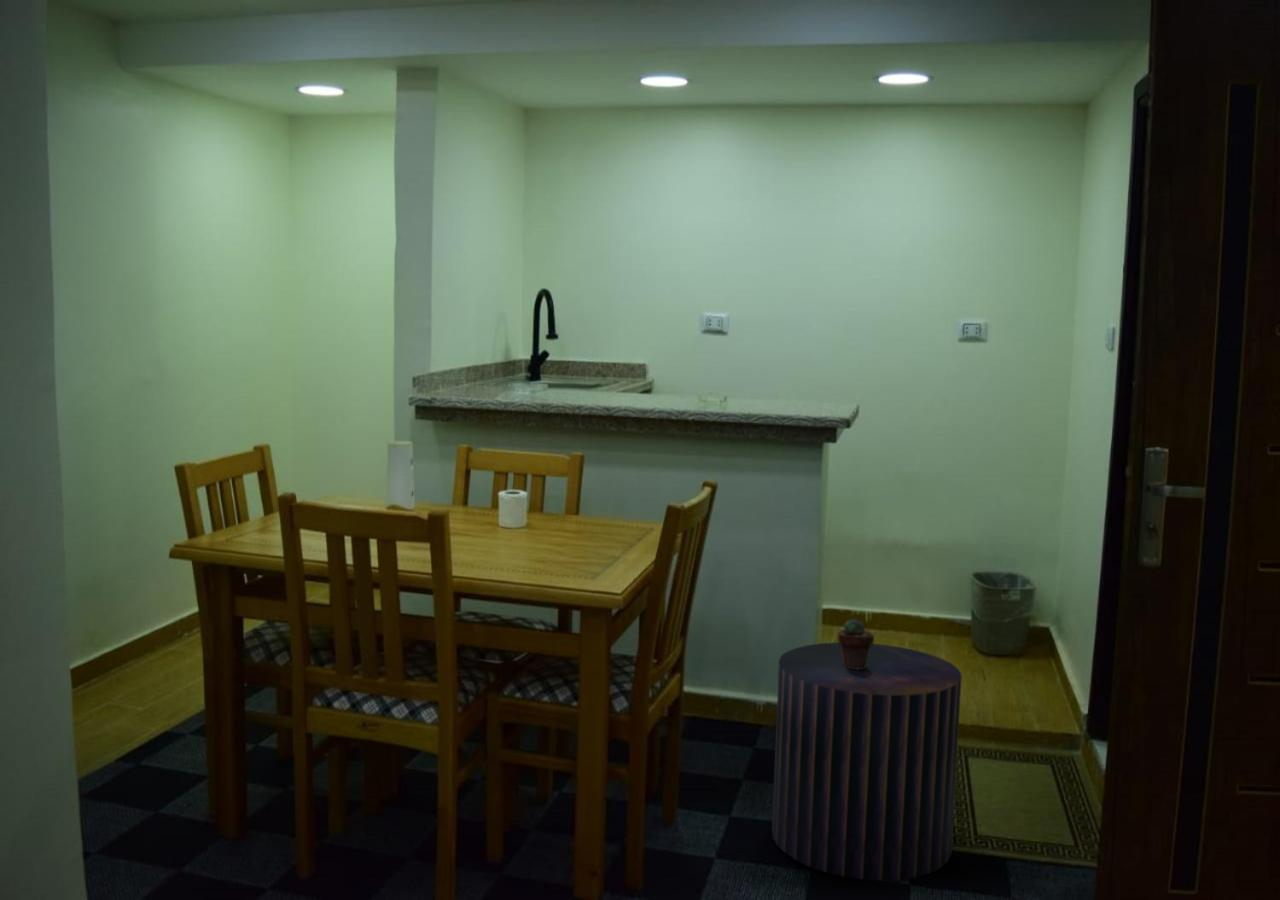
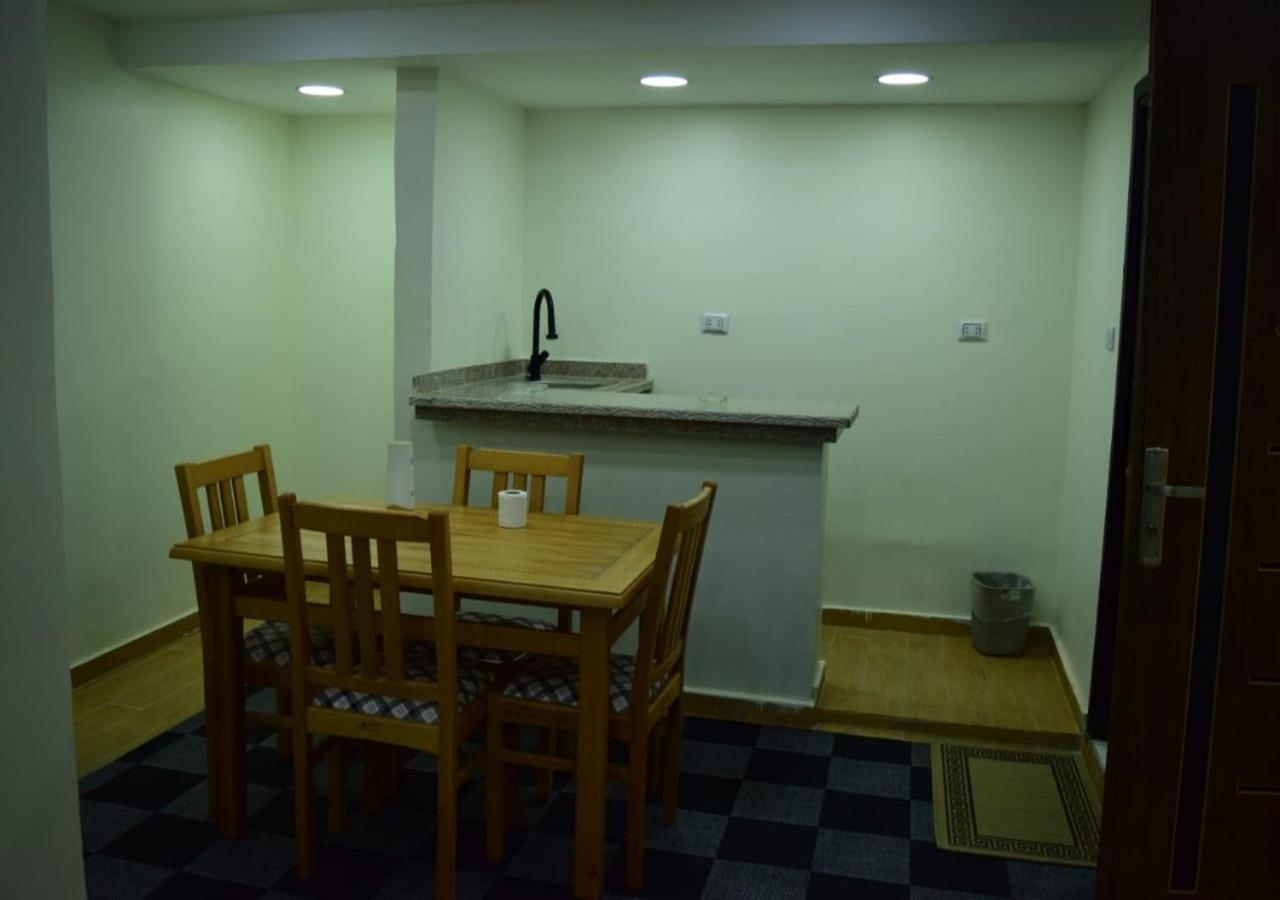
- potted succulent (855, 641)
- stool (864, 753)
